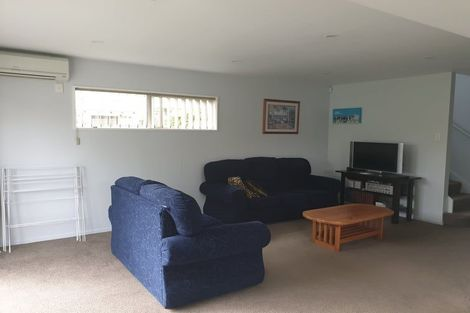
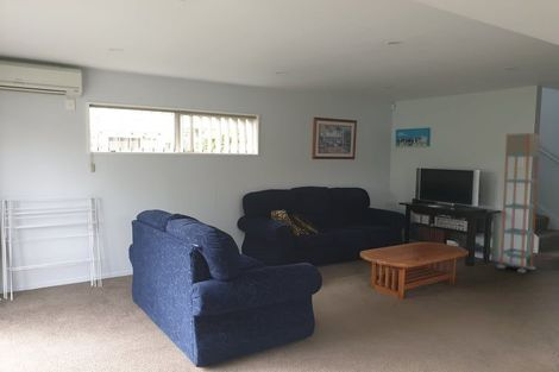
+ shelving unit (519, 204)
